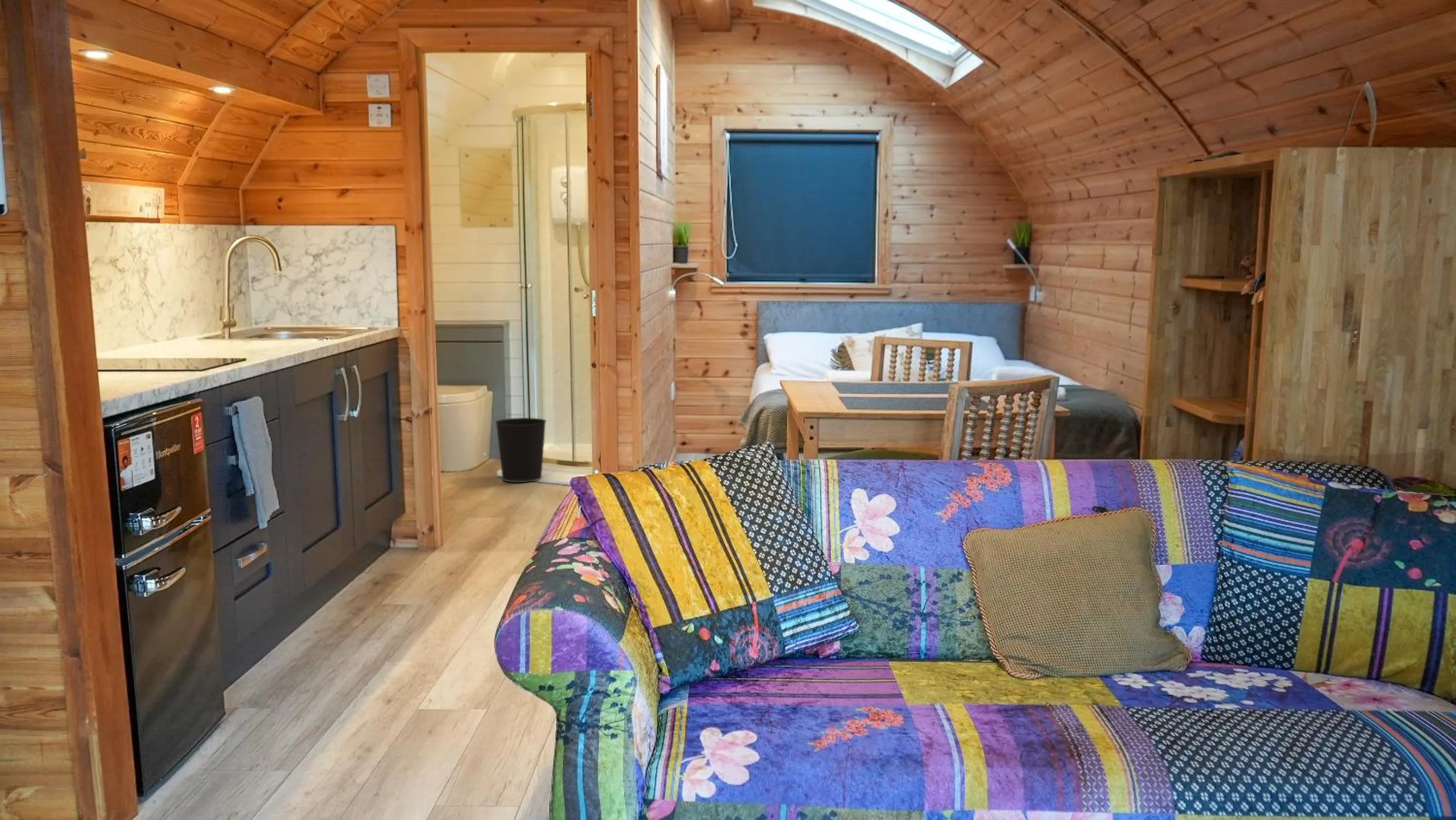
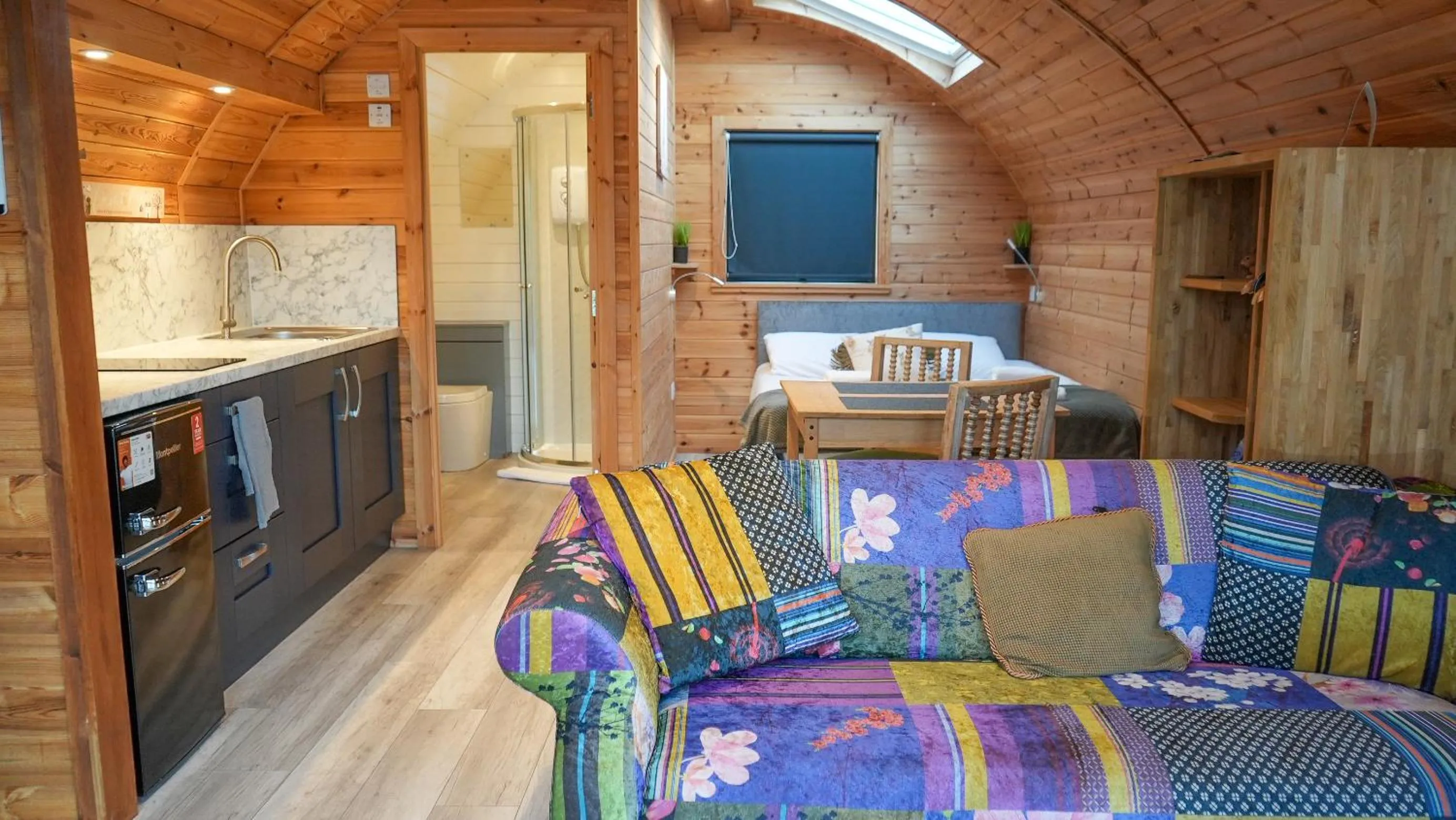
- wastebasket (521, 450)
